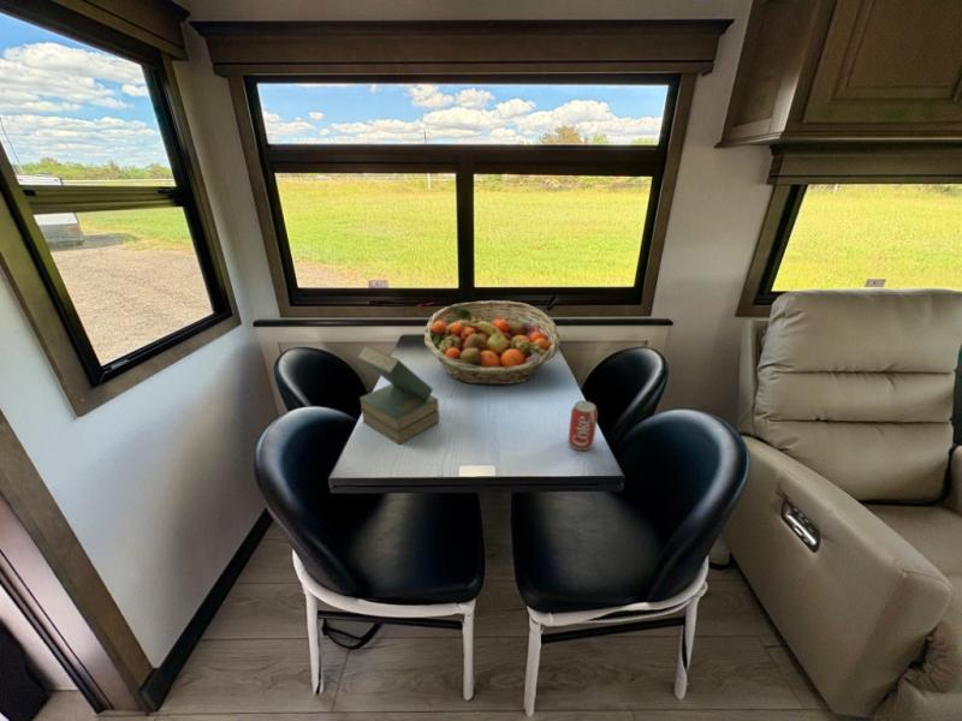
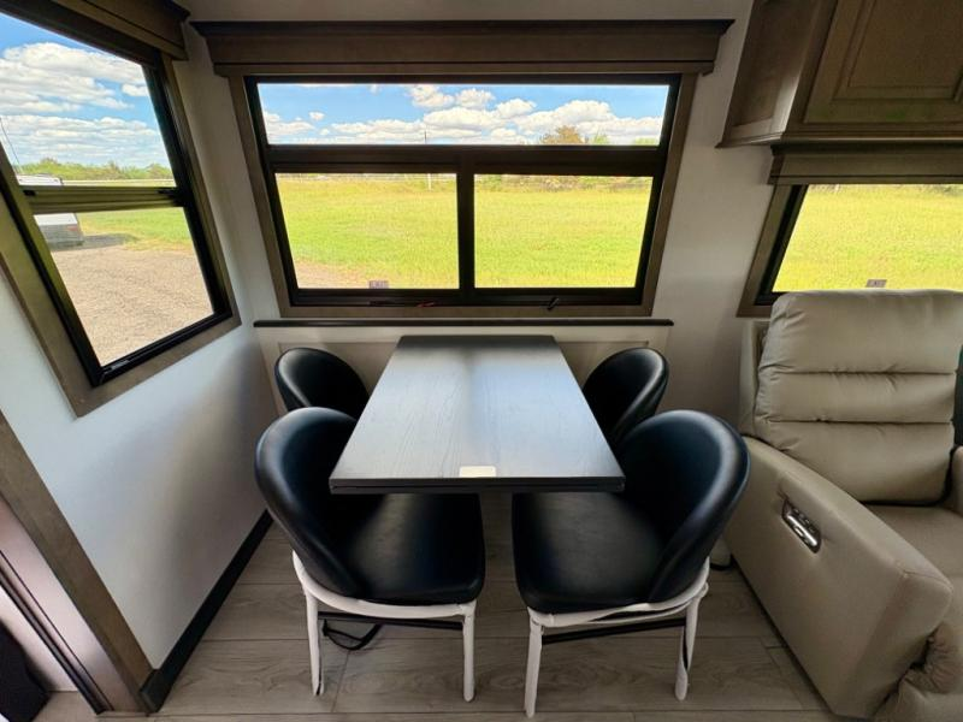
- book (397, 386)
- beverage can (582, 425)
- fruit basket (491, 341)
